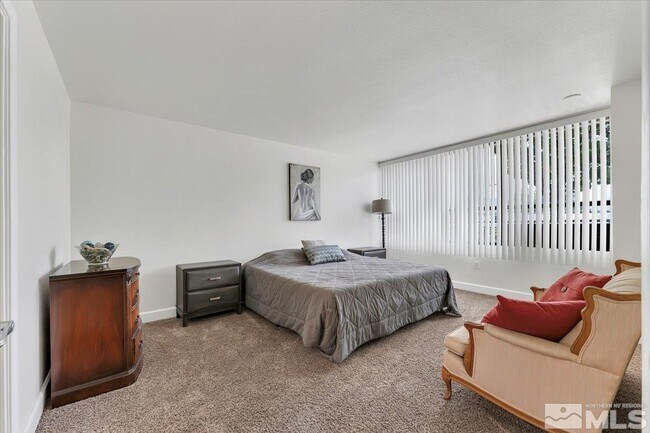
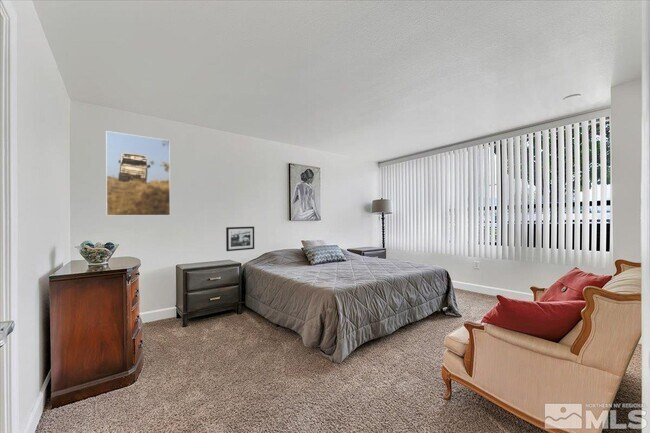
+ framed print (139, 175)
+ picture frame (240, 238)
